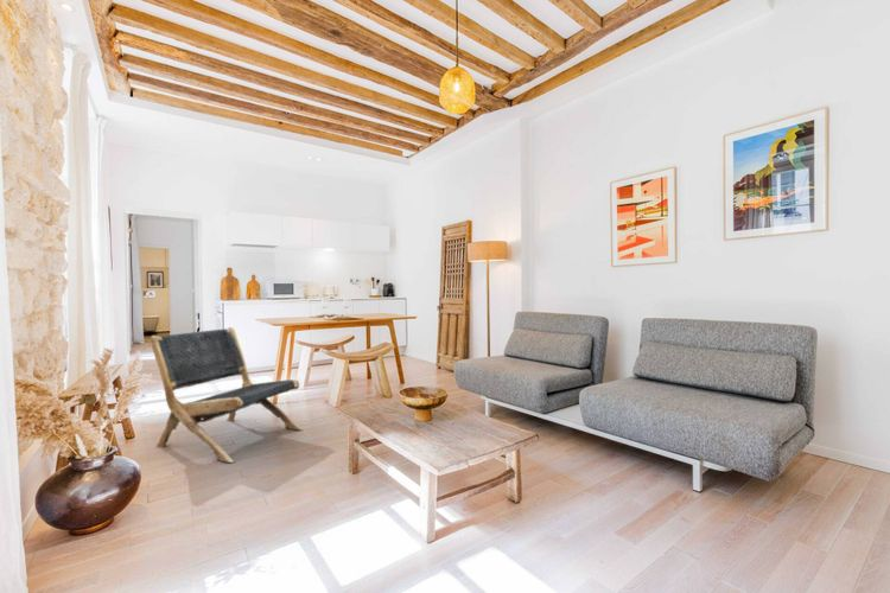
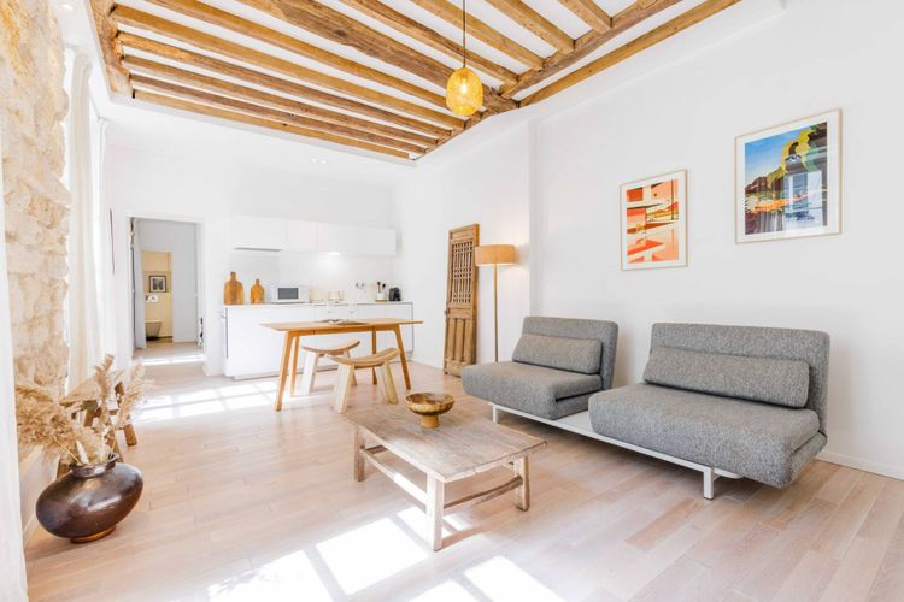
- lounge chair (230, 390)
